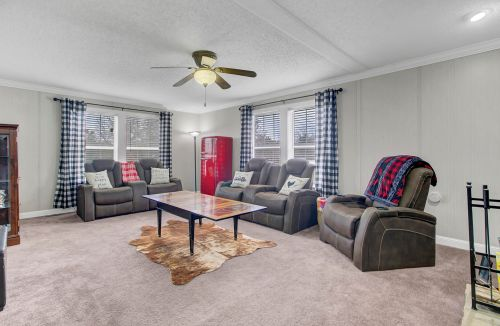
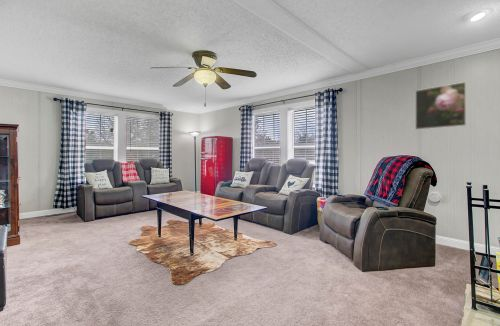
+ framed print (439, 107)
